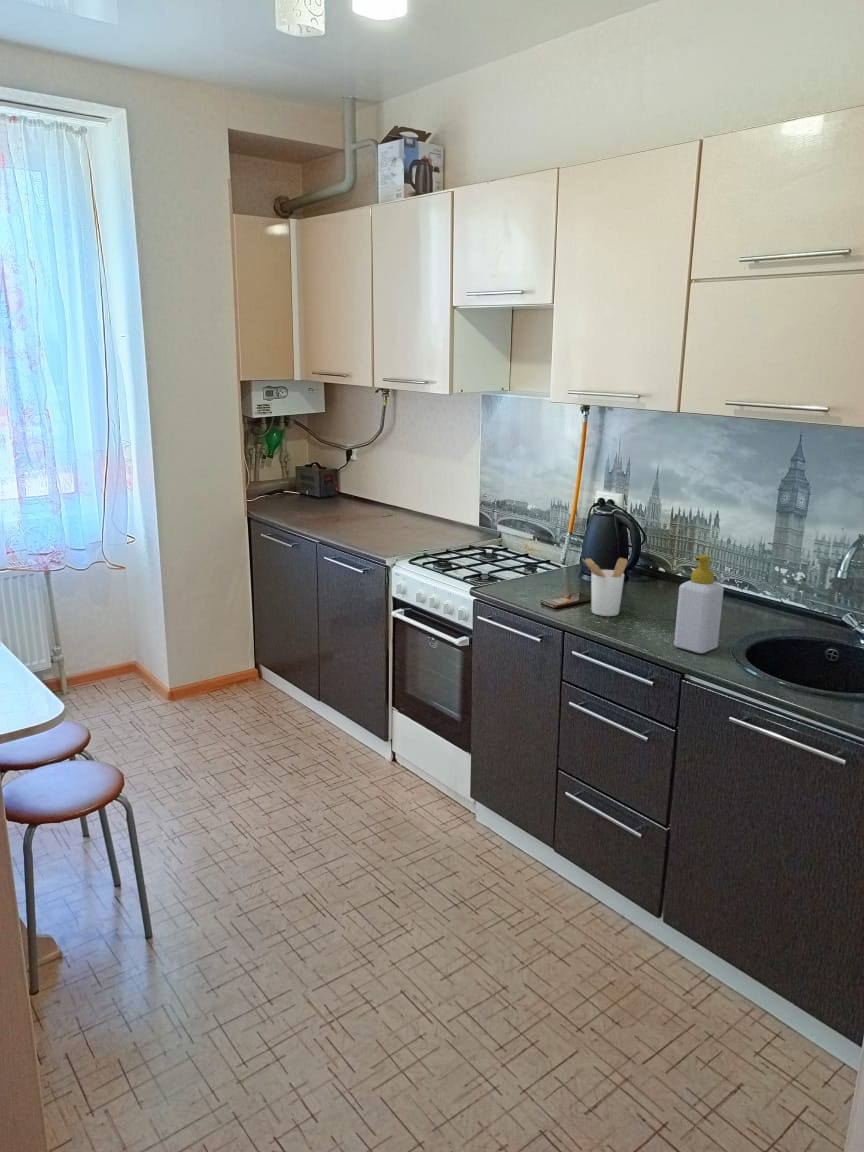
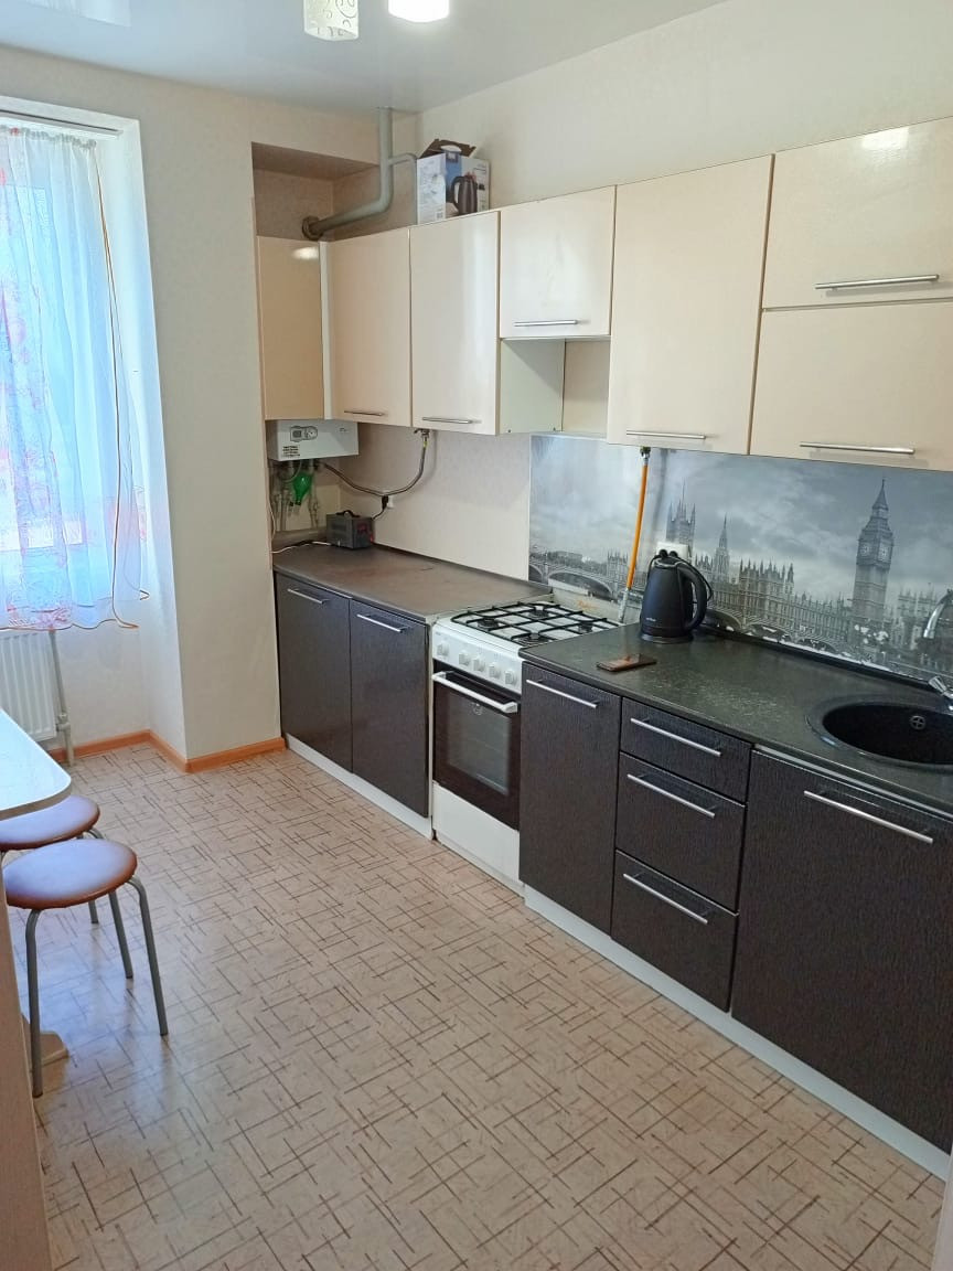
- utensil holder (601, 584)
- soap bottle (700, 602)
